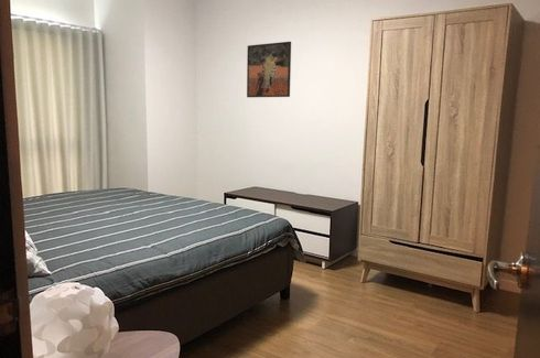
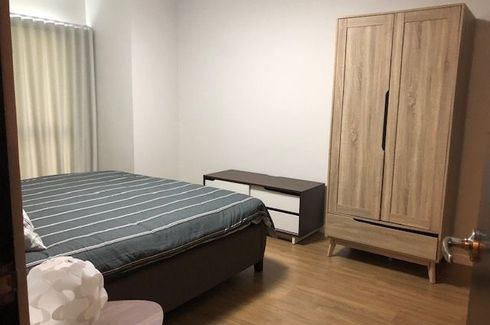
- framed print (268, 70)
